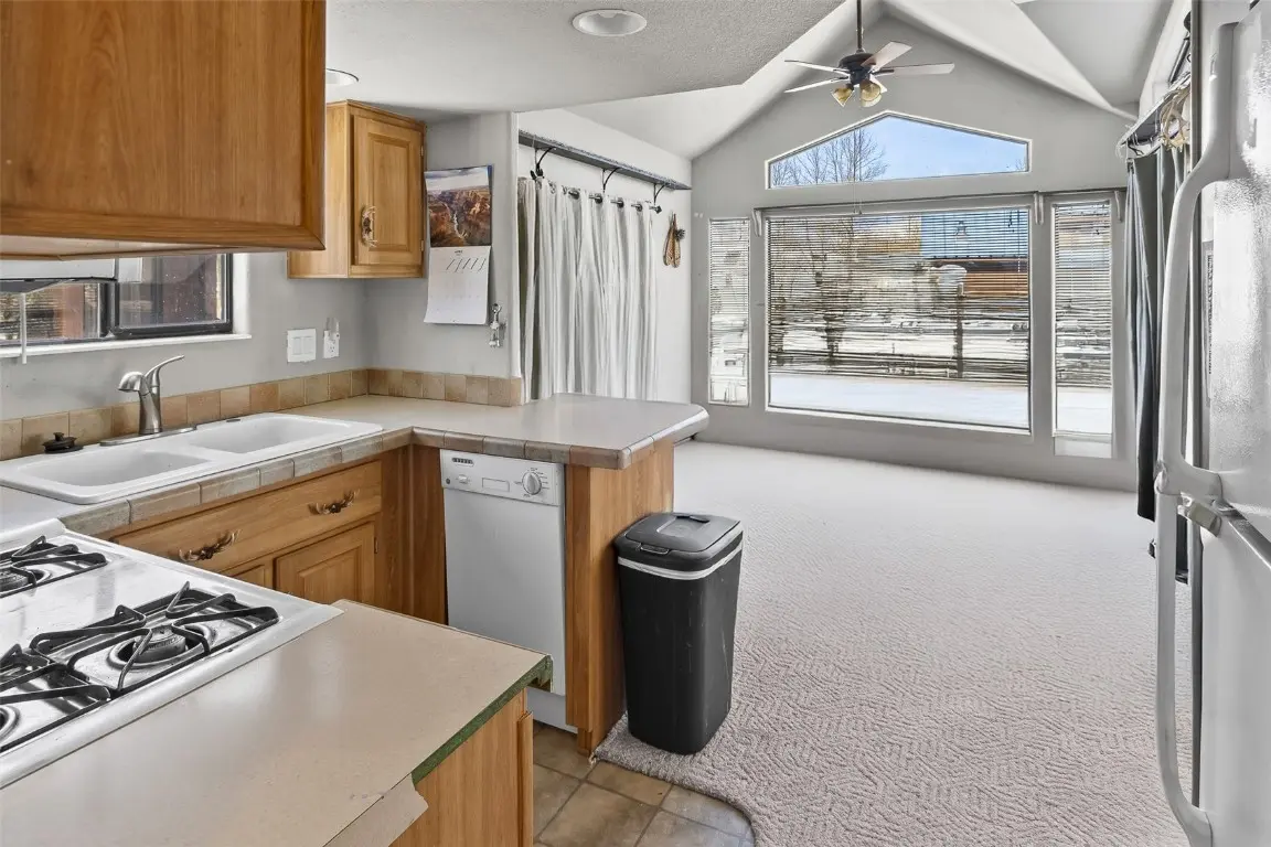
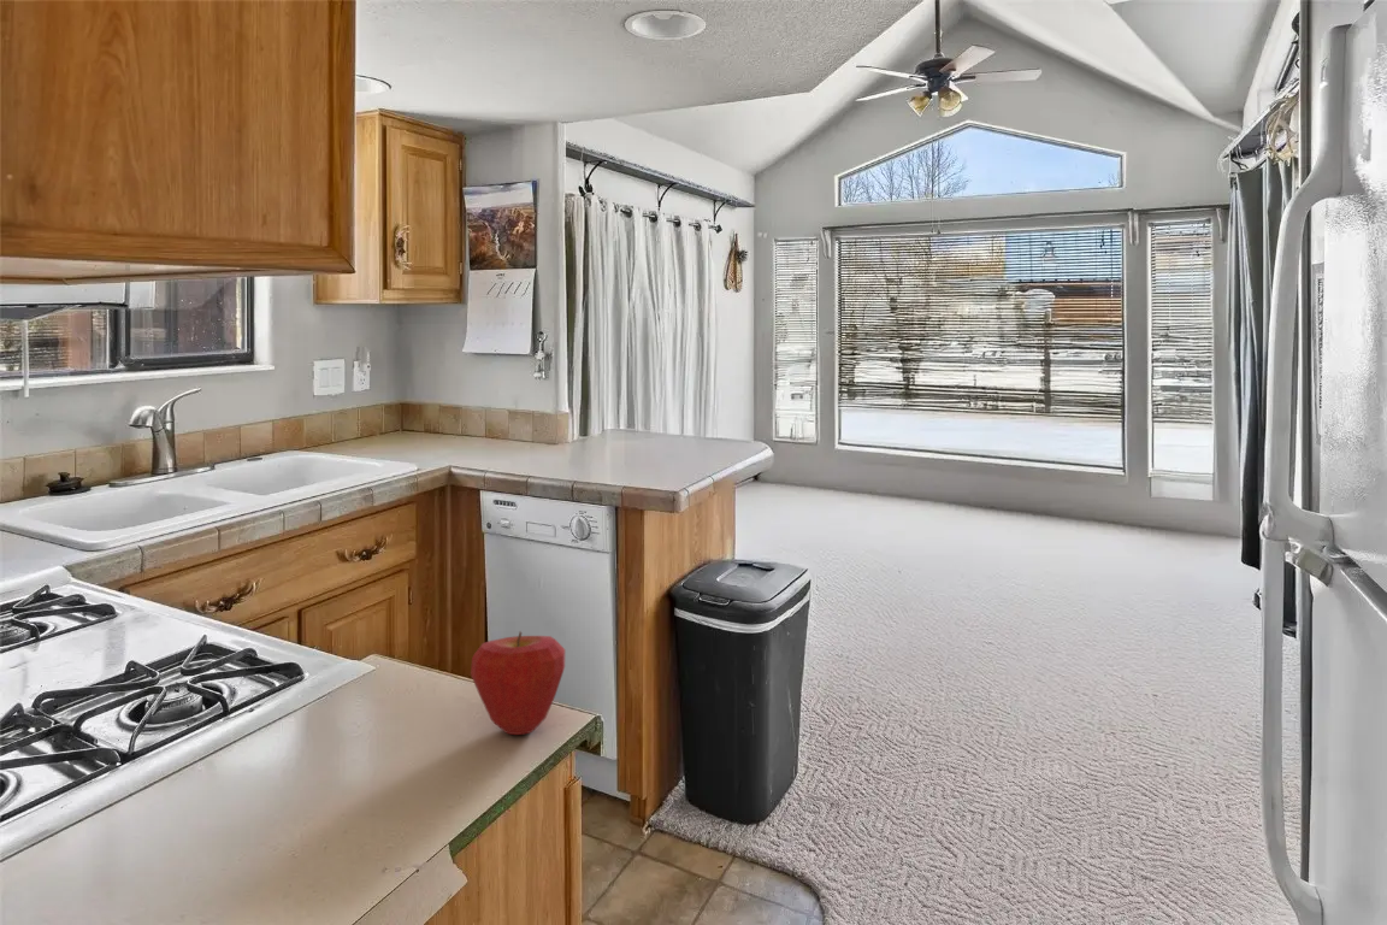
+ apple (519, 679)
